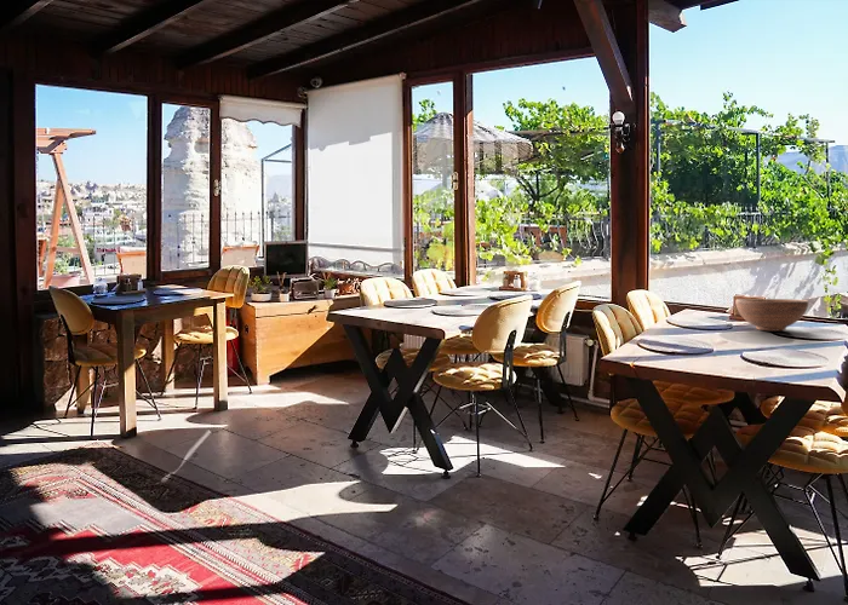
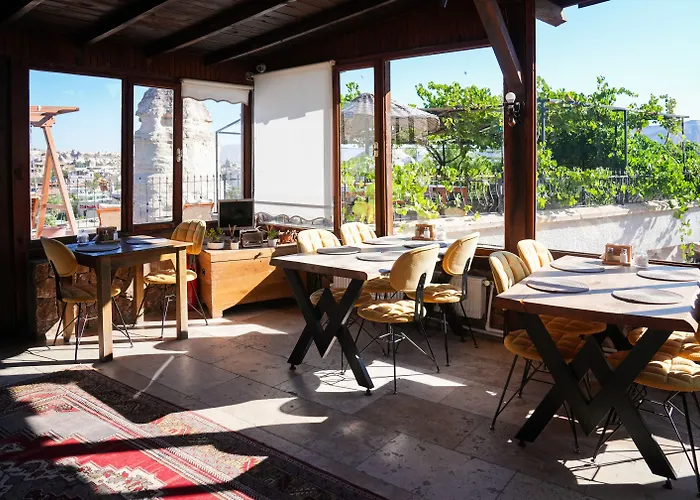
- fruit bowl (770, 315)
